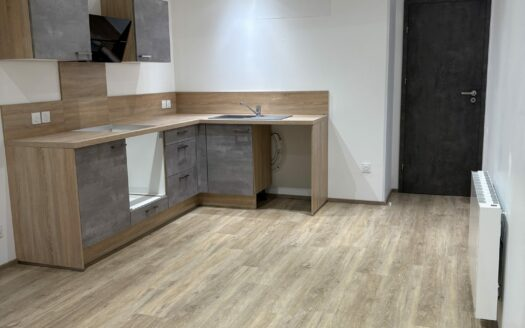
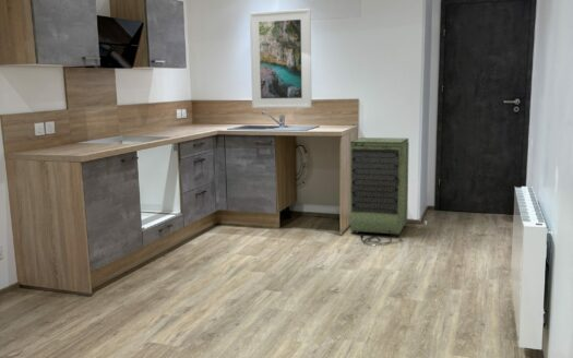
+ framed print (280, 59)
+ storage cabinet (378, 188)
